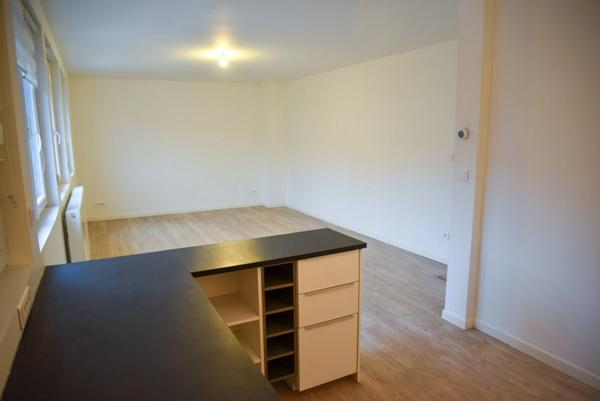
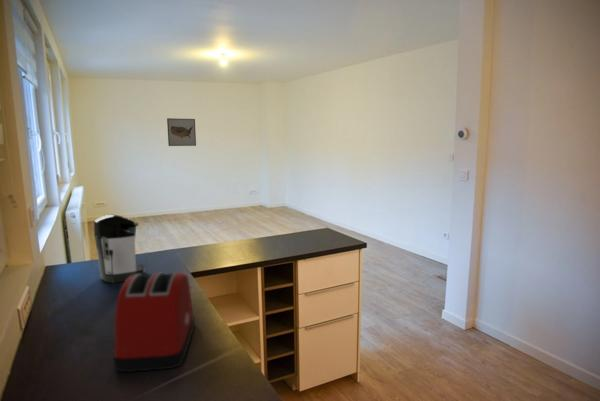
+ coffee maker (122, 248)
+ wall art (181, 132)
+ toaster (157, 309)
